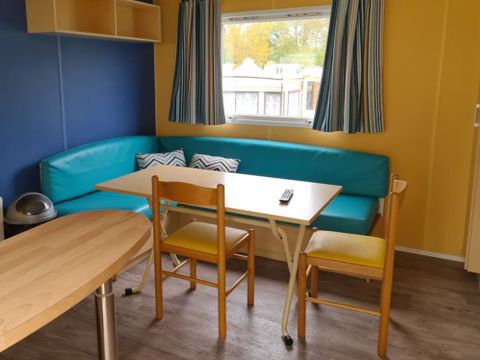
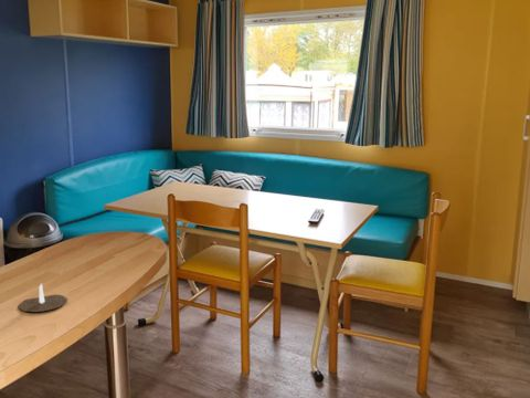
+ candle (42, 292)
